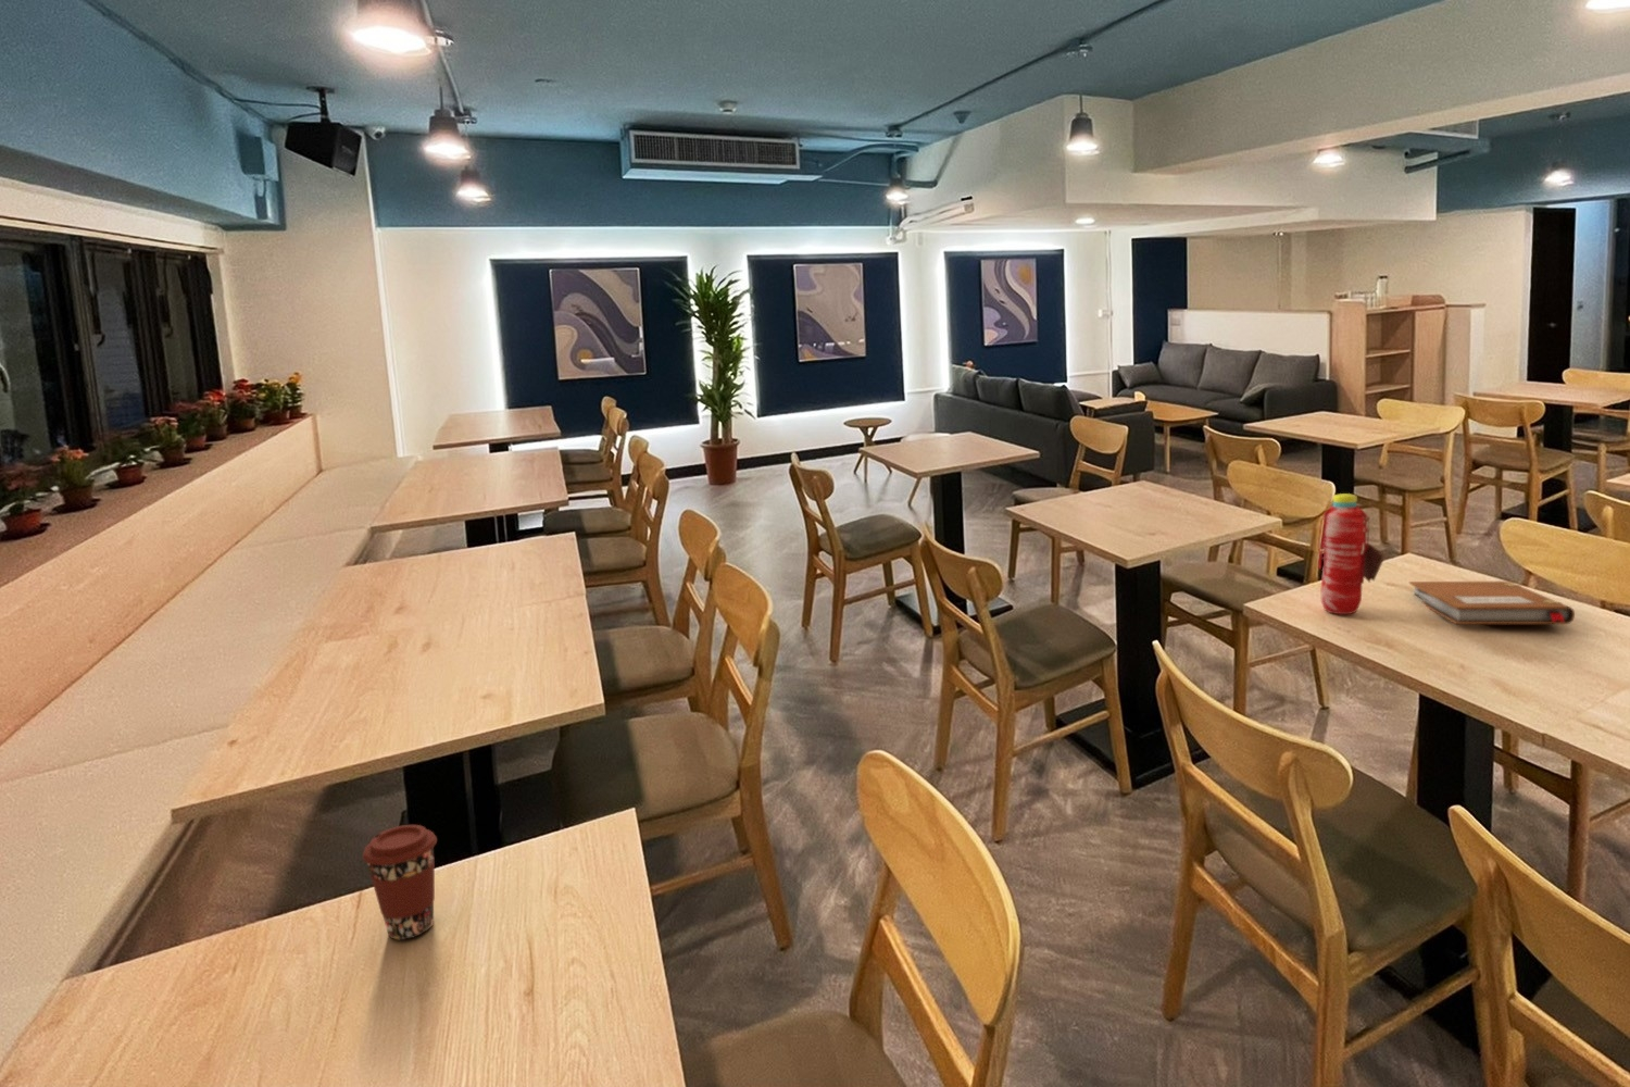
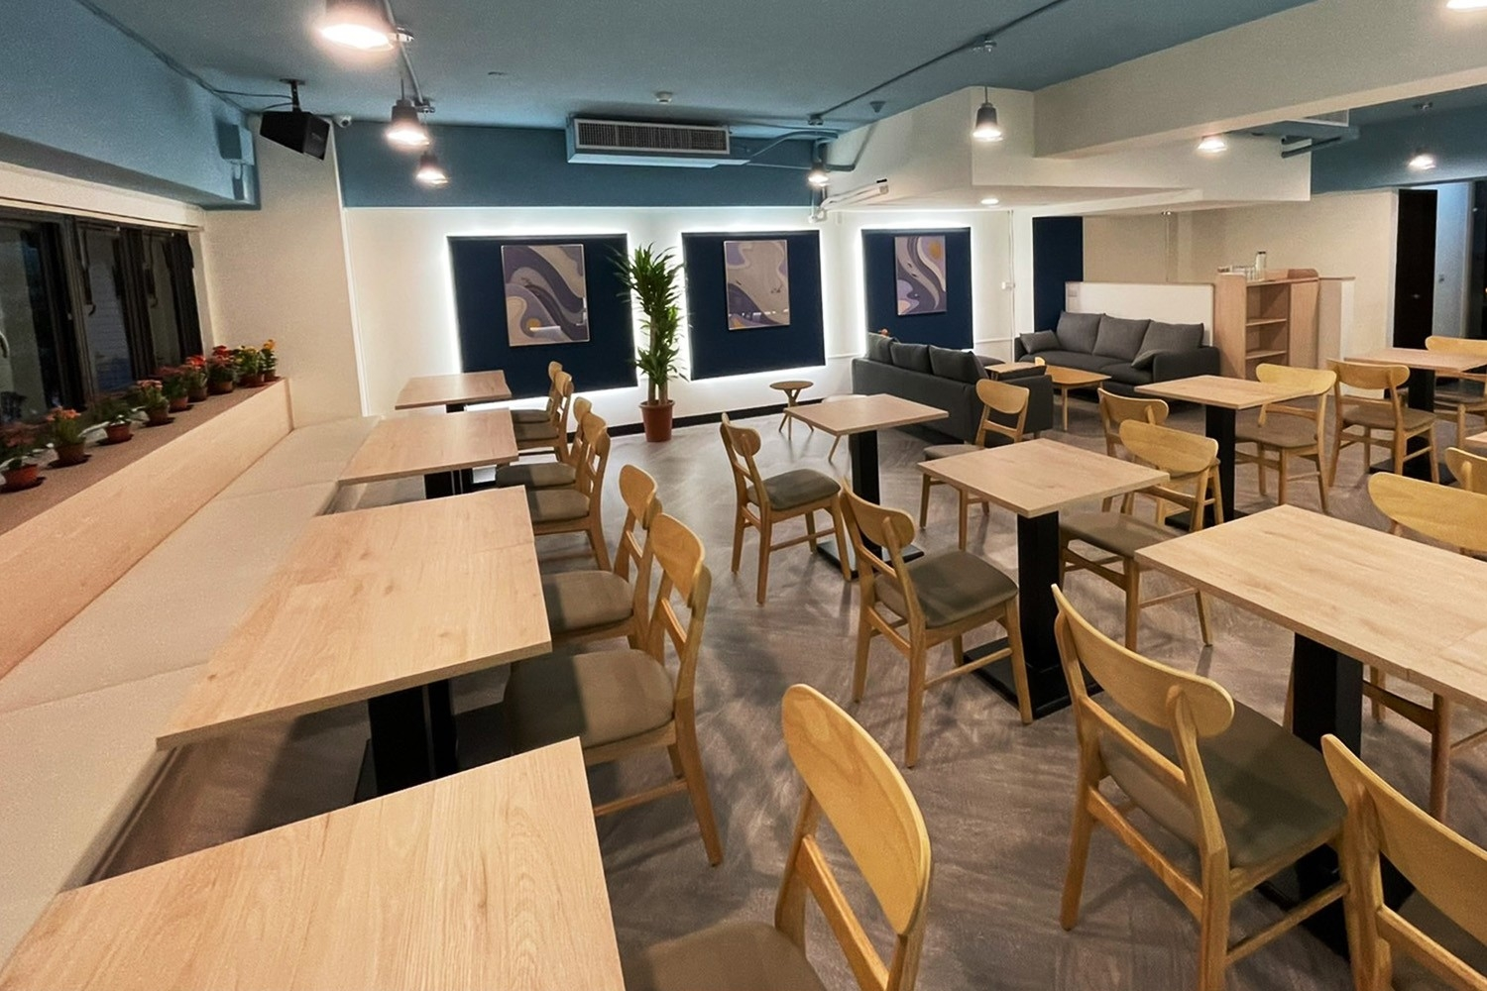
- water bottle (1350, 553)
- notebook (1488, 602)
- coffee cup (404, 882)
